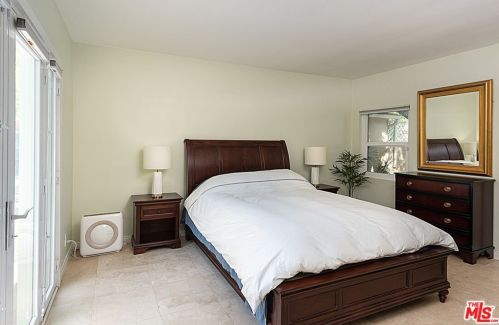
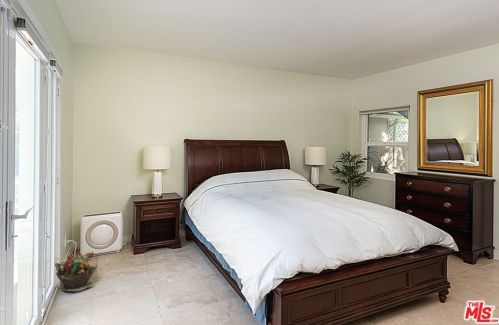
+ potted plant (74, 269)
